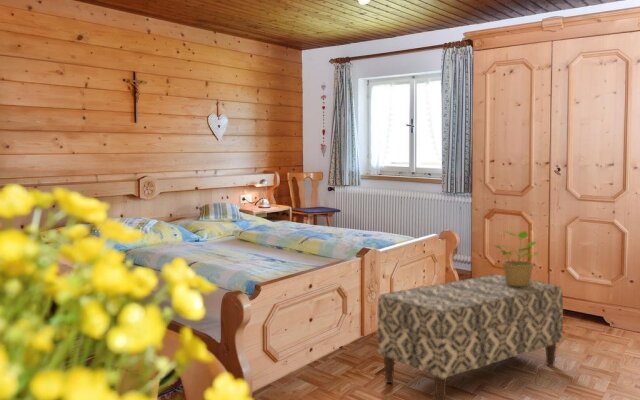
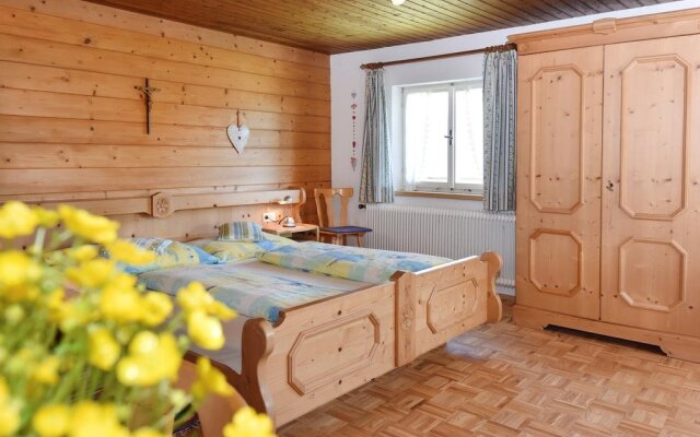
- potted plant (519, 258)
- bench (472, 331)
